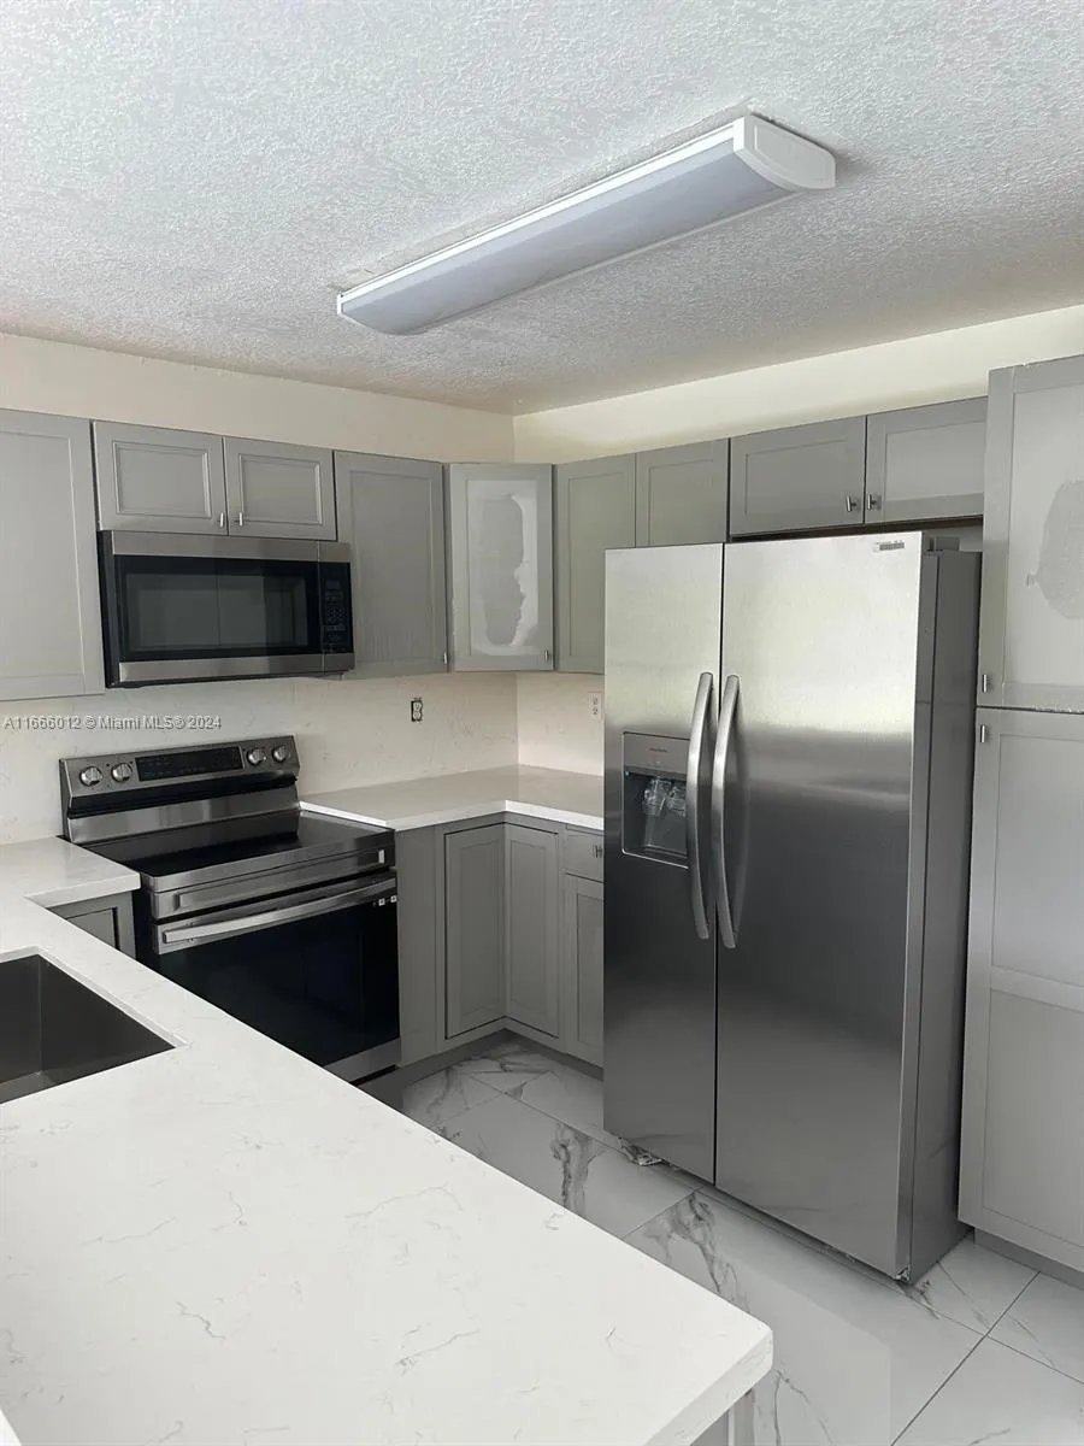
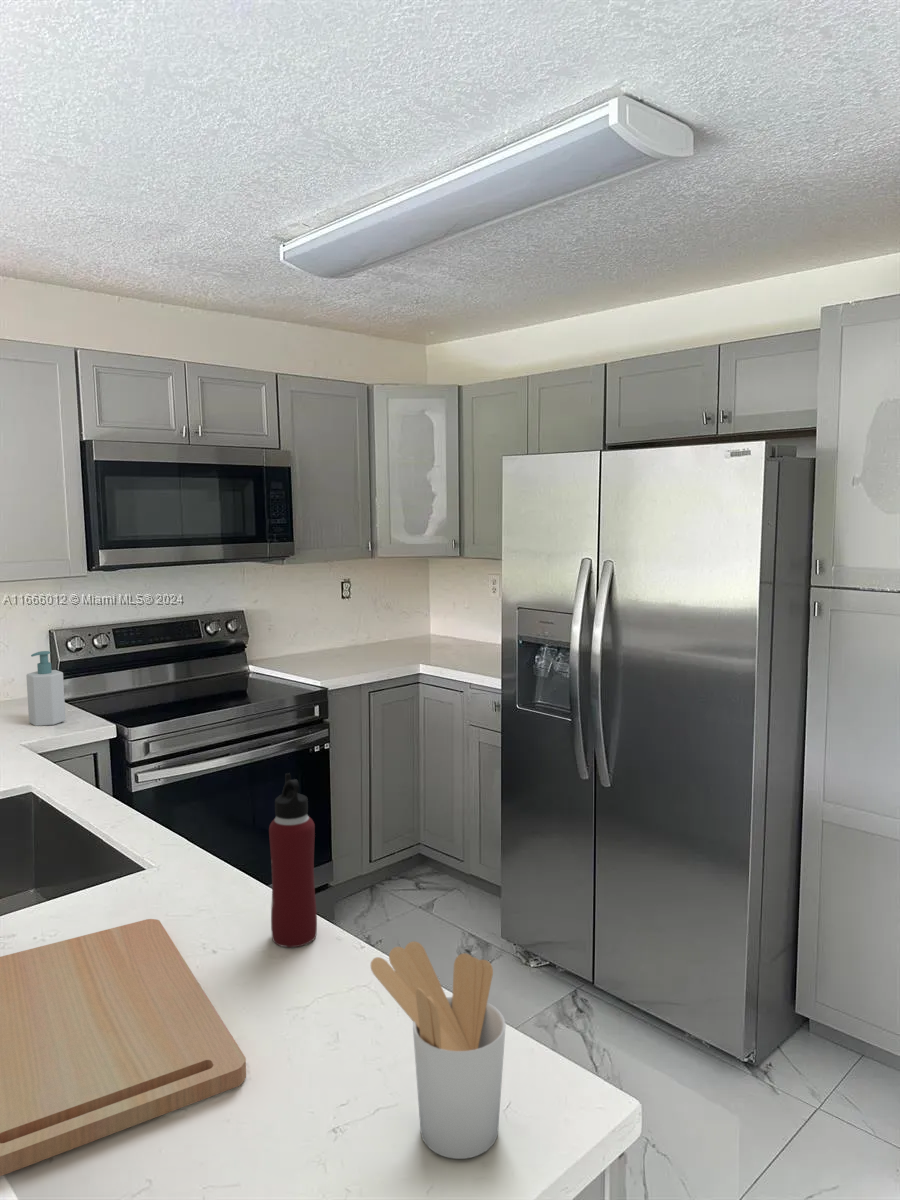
+ cutting board (81, 1021)
+ water bottle (292, 857)
+ utensil holder (439, 1041)
+ soap bottle (45, 687)
